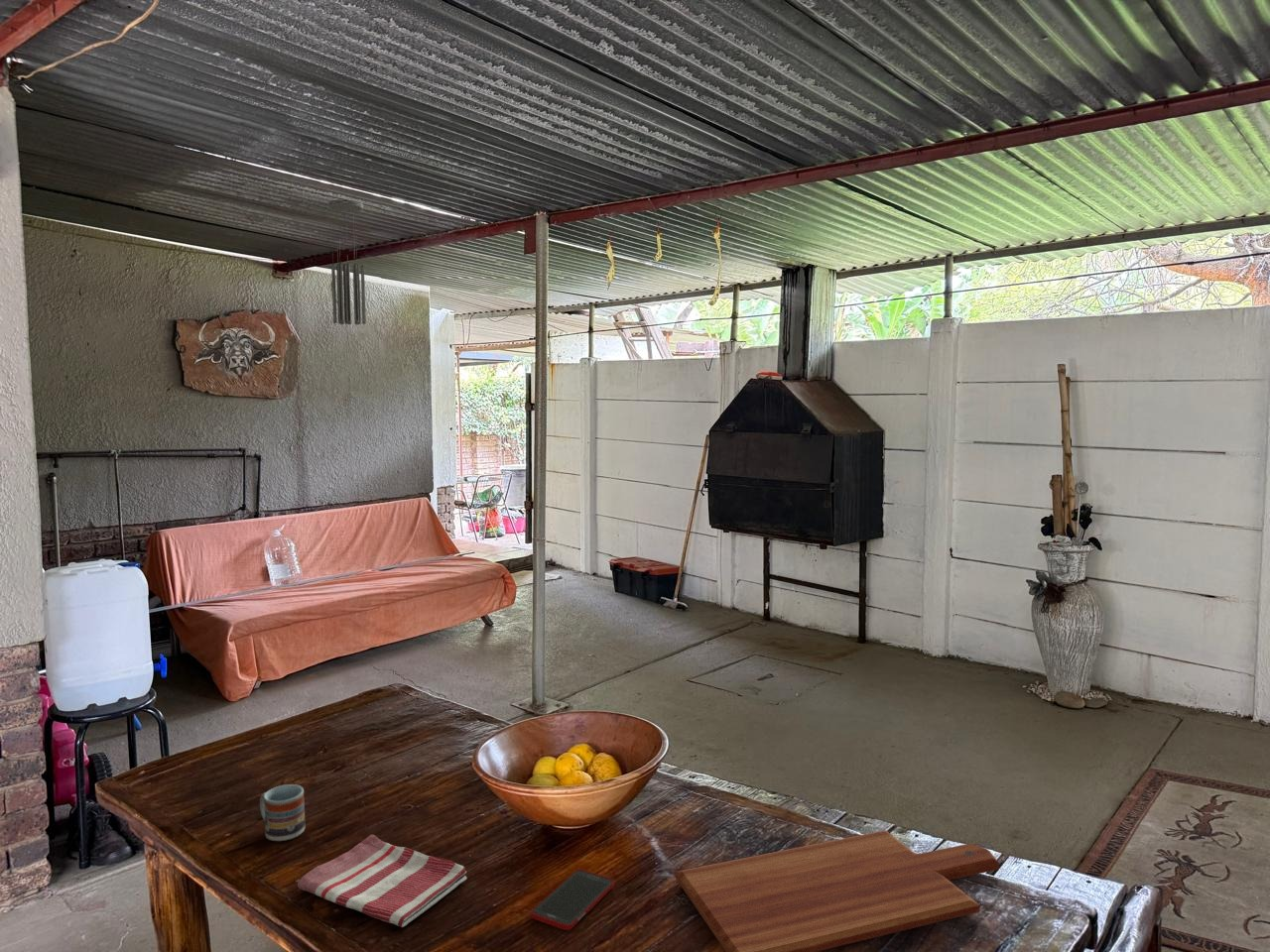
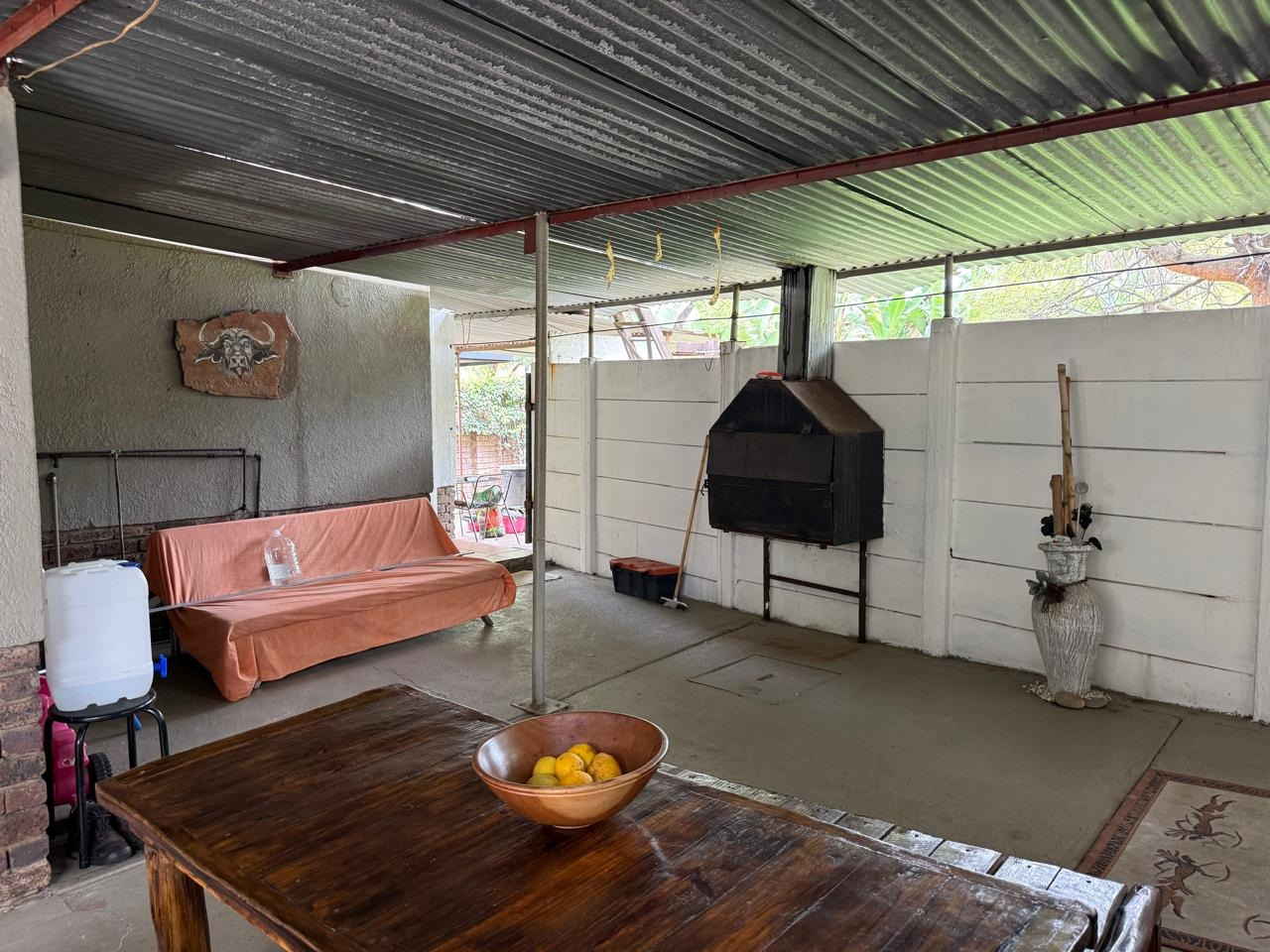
- cutting board (829, 889)
- wind chime (347, 264)
- cup (279, 810)
- cell phone (573, 898)
- dish towel (384, 878)
